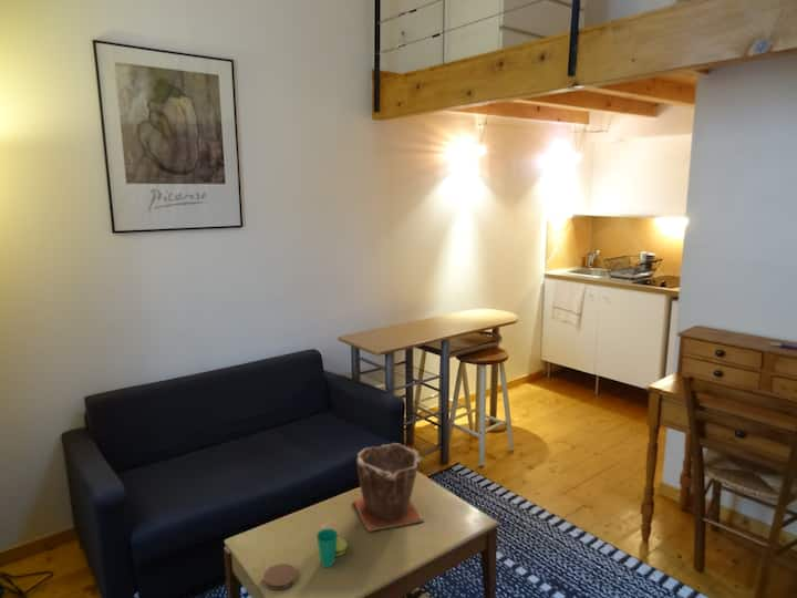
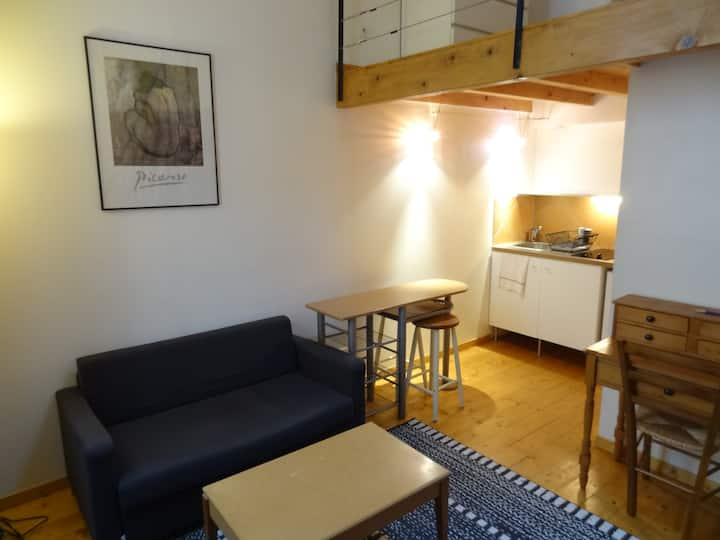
- cup (332, 543)
- coaster (280, 576)
- plant pot (387, 483)
